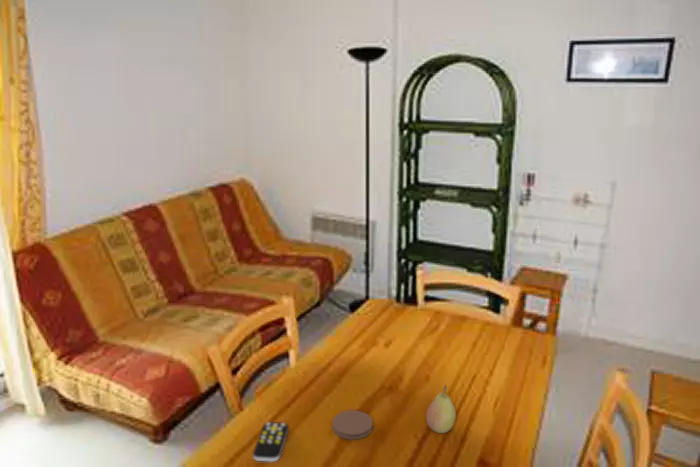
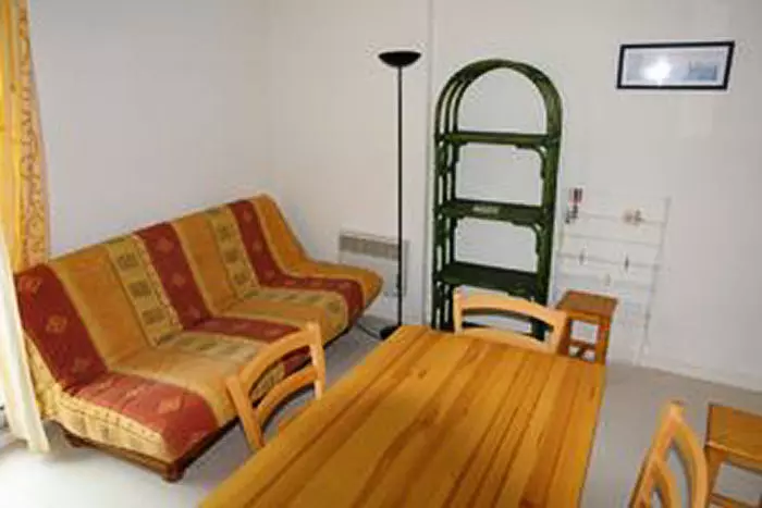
- coaster (352, 424)
- fruit (441, 407)
- remote control (271, 440)
